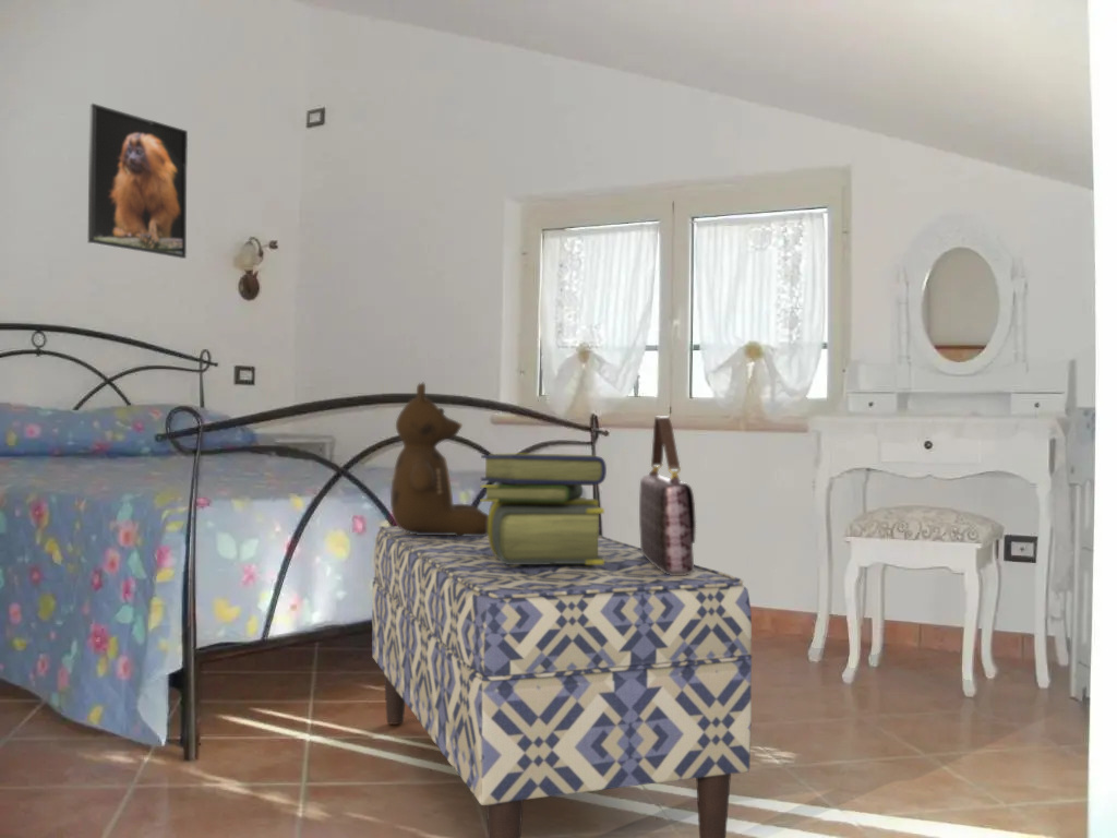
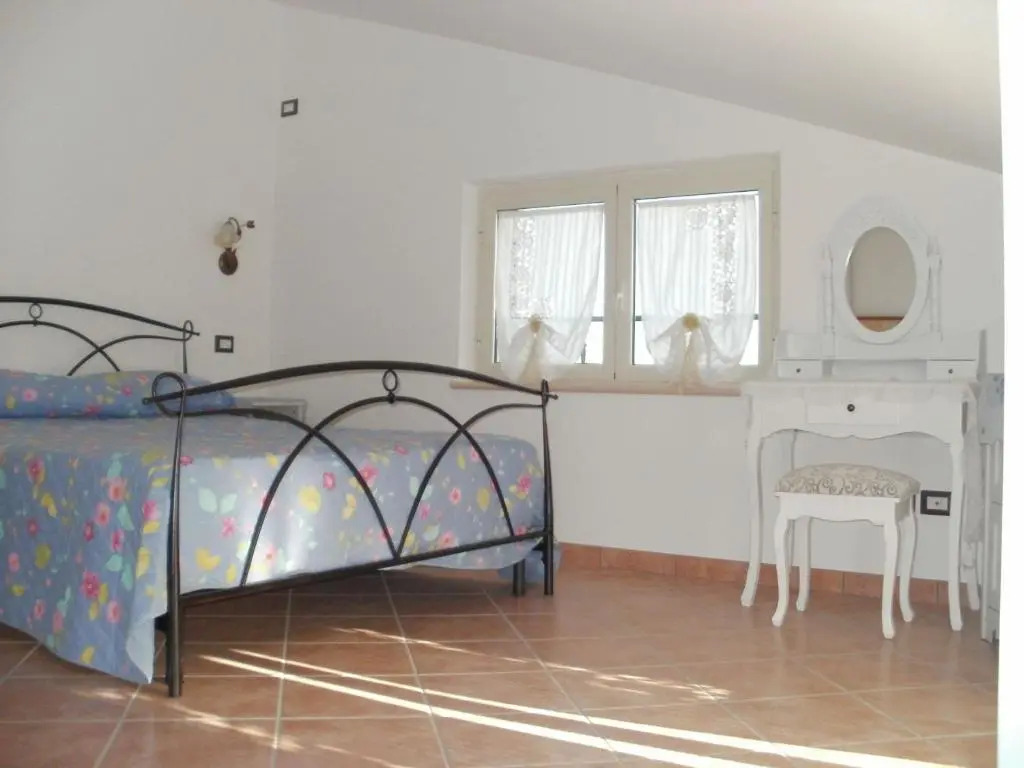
- teddy bear (441, 457)
- stack of books (538, 503)
- bench (527, 662)
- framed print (140, 184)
- handbag (665, 489)
